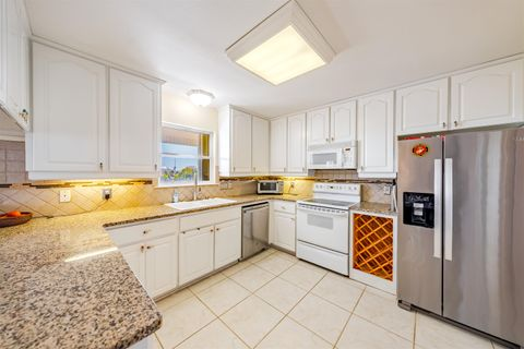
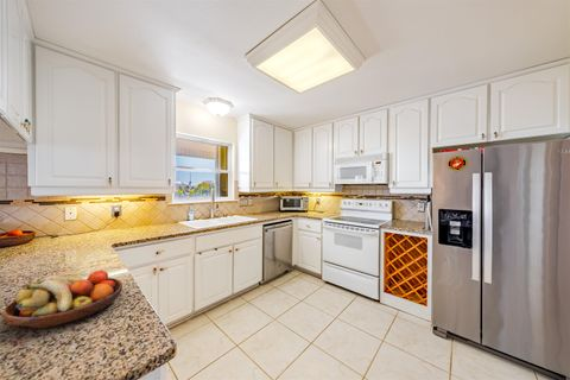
+ fruit bowl (70, 291)
